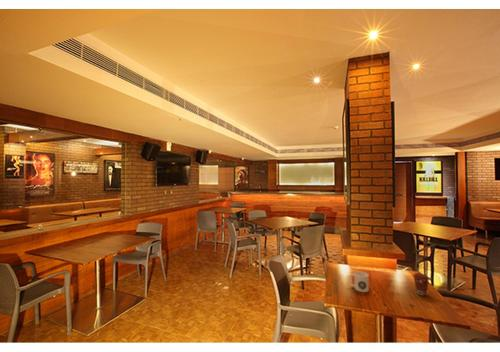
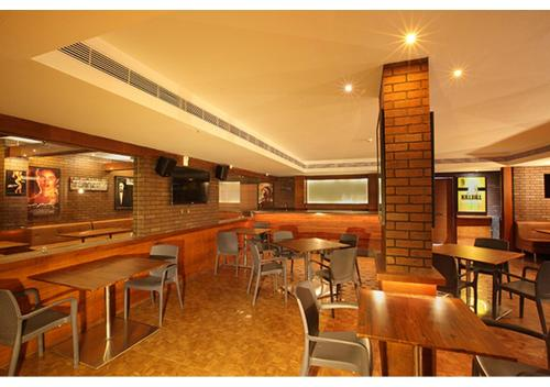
- coffee cup (421, 284)
- mug (358, 281)
